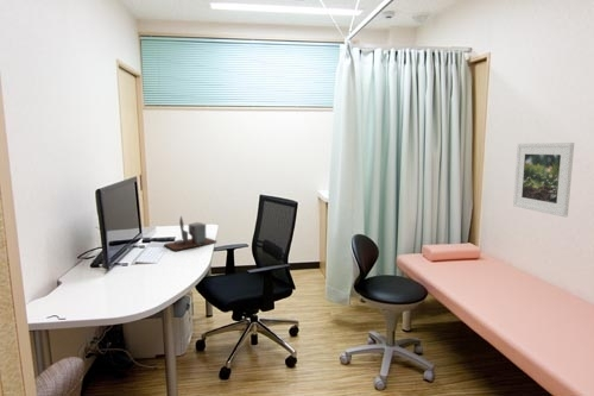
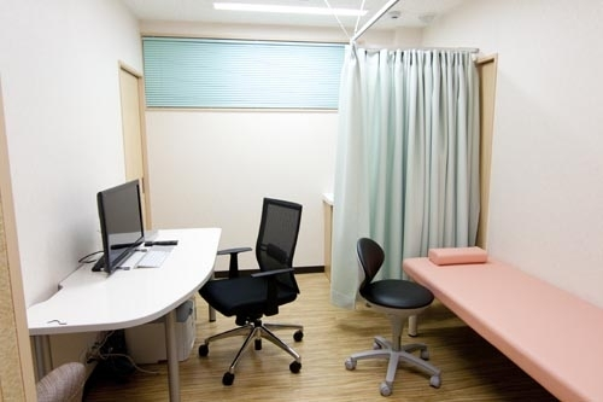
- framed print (541, 177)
- desk organizer (189, 230)
